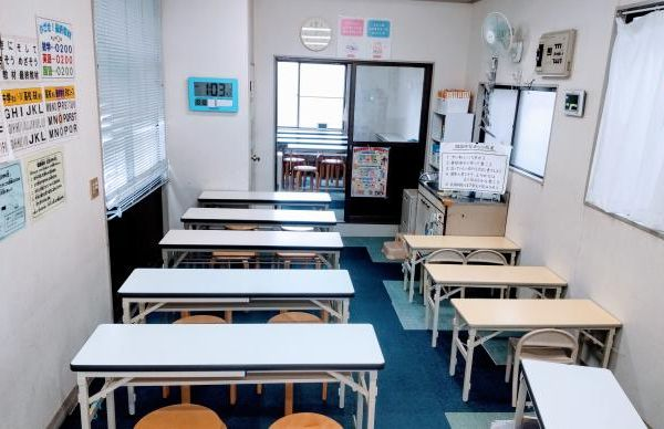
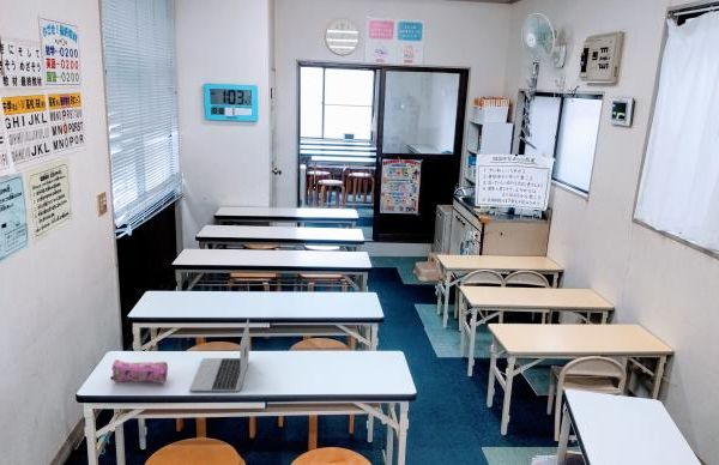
+ laptop (220, 358)
+ pencil case (140, 370)
